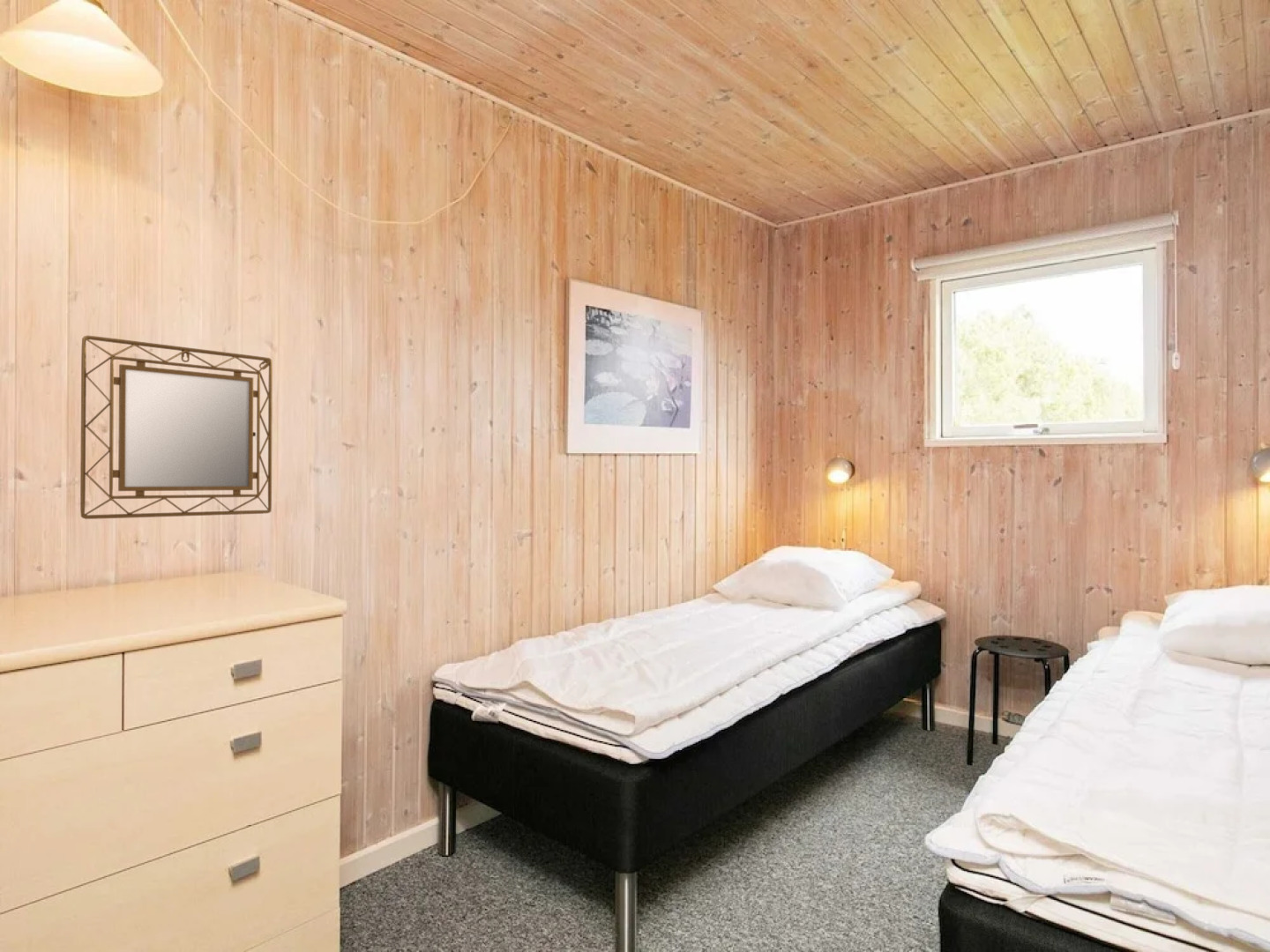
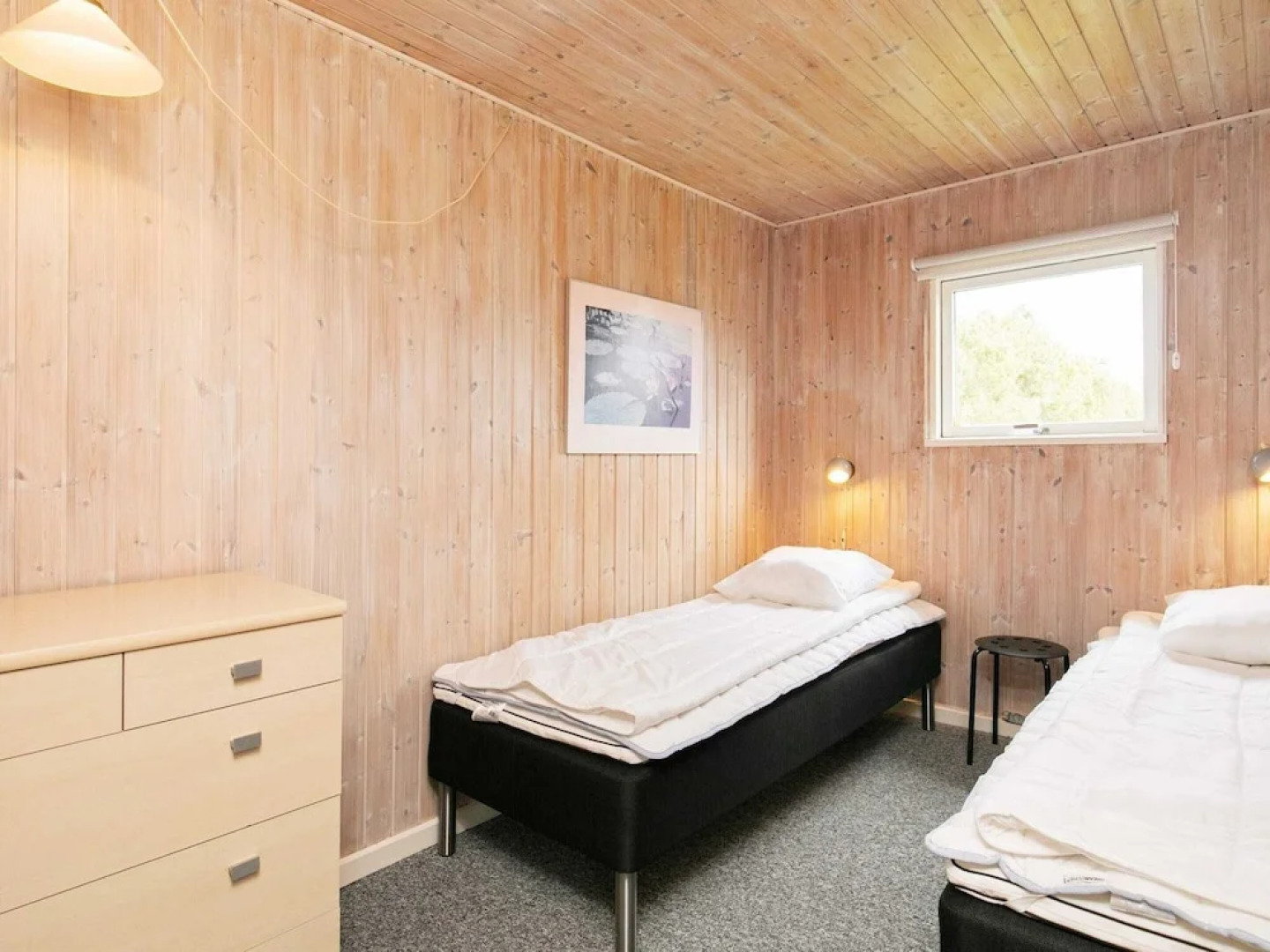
- home mirror (187, 431)
